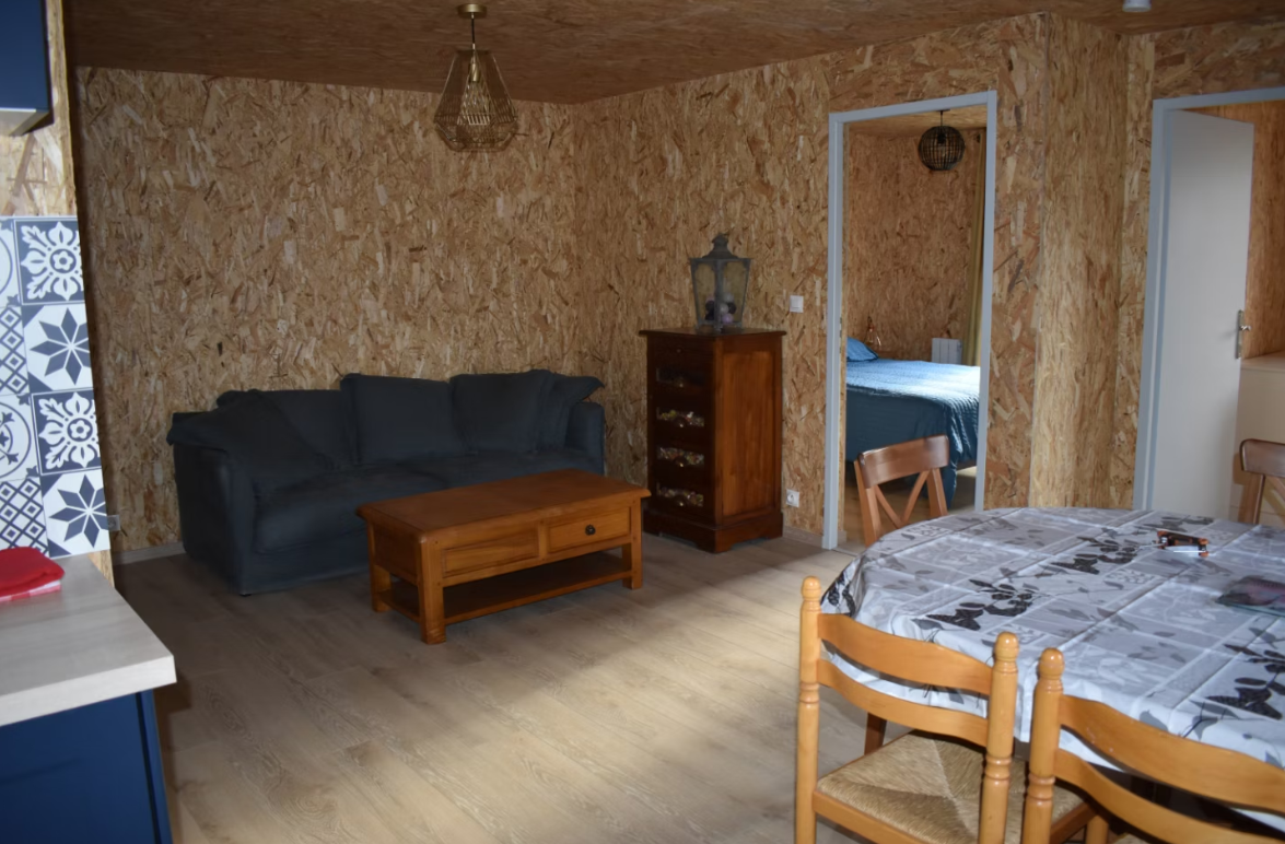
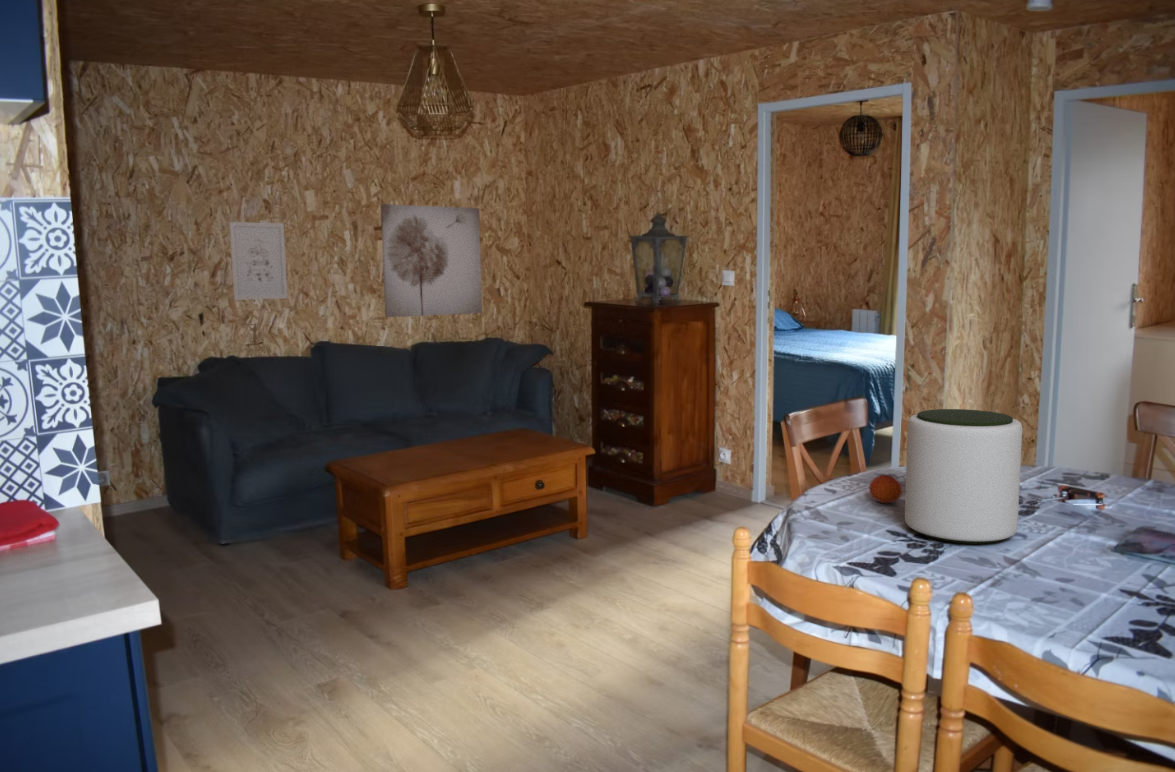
+ fruit (885, 488)
+ plant pot (961, 473)
+ wall art (433, 261)
+ wall art (259, 261)
